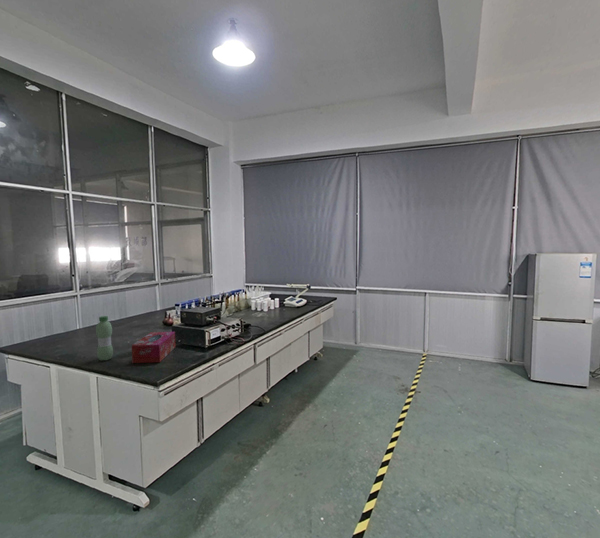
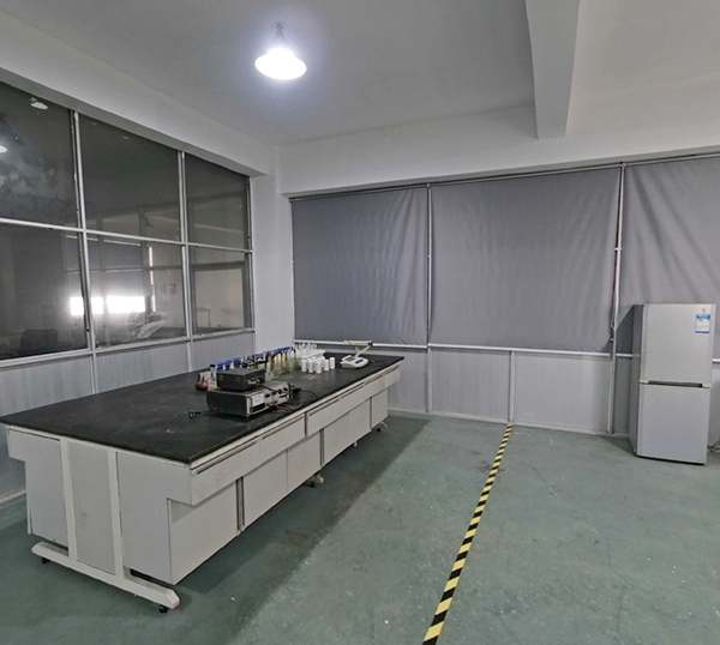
- tissue box (155, 346)
- water bottle (104, 338)
